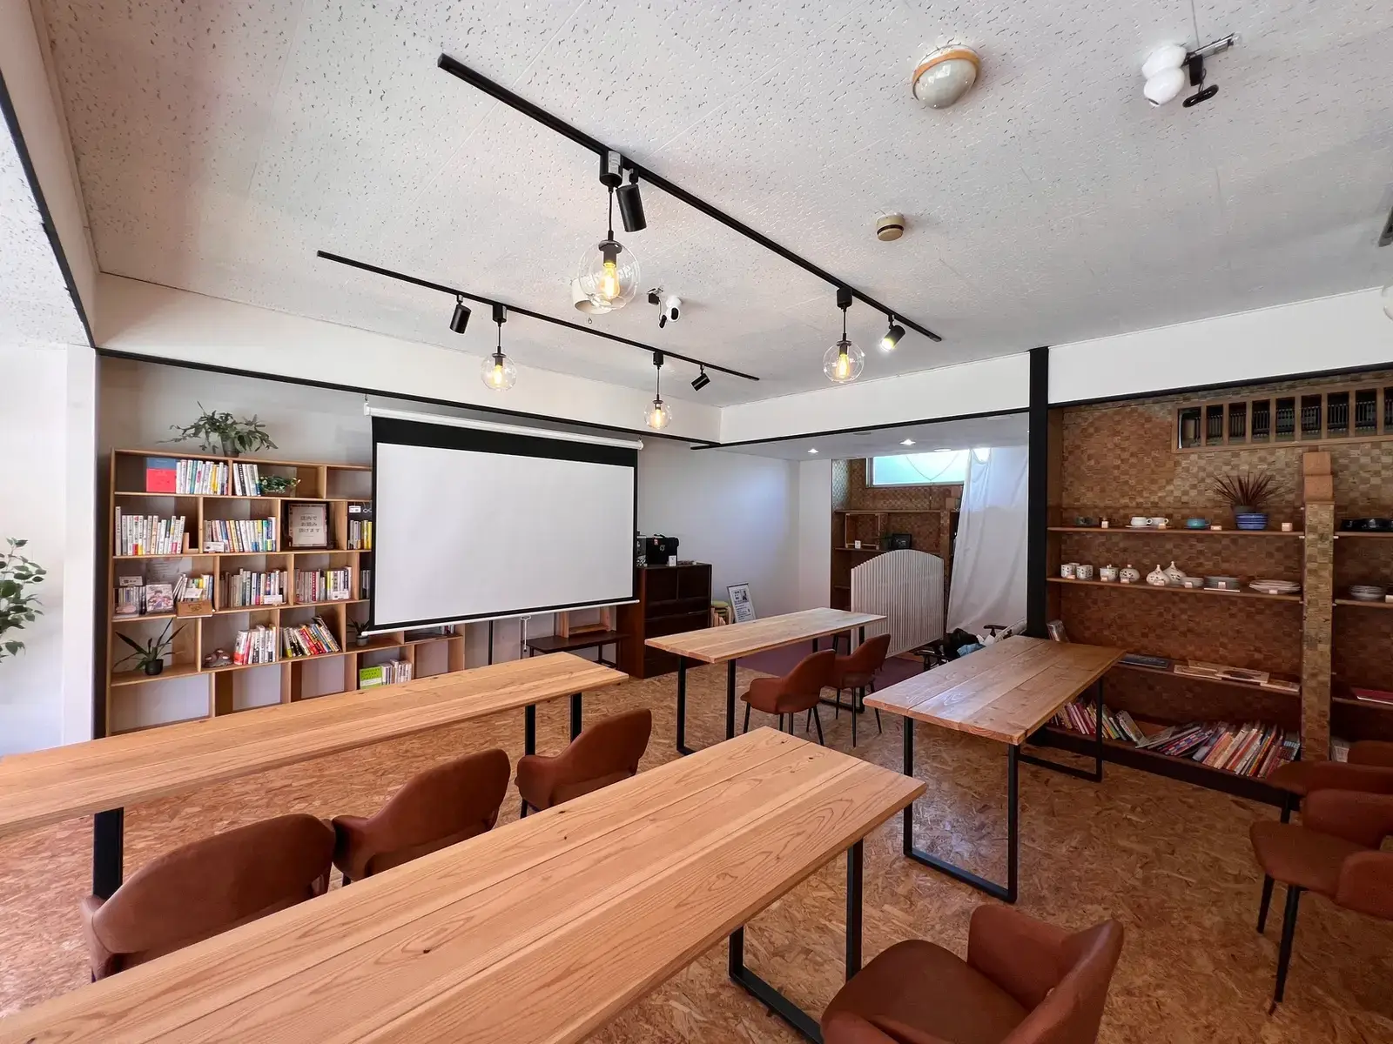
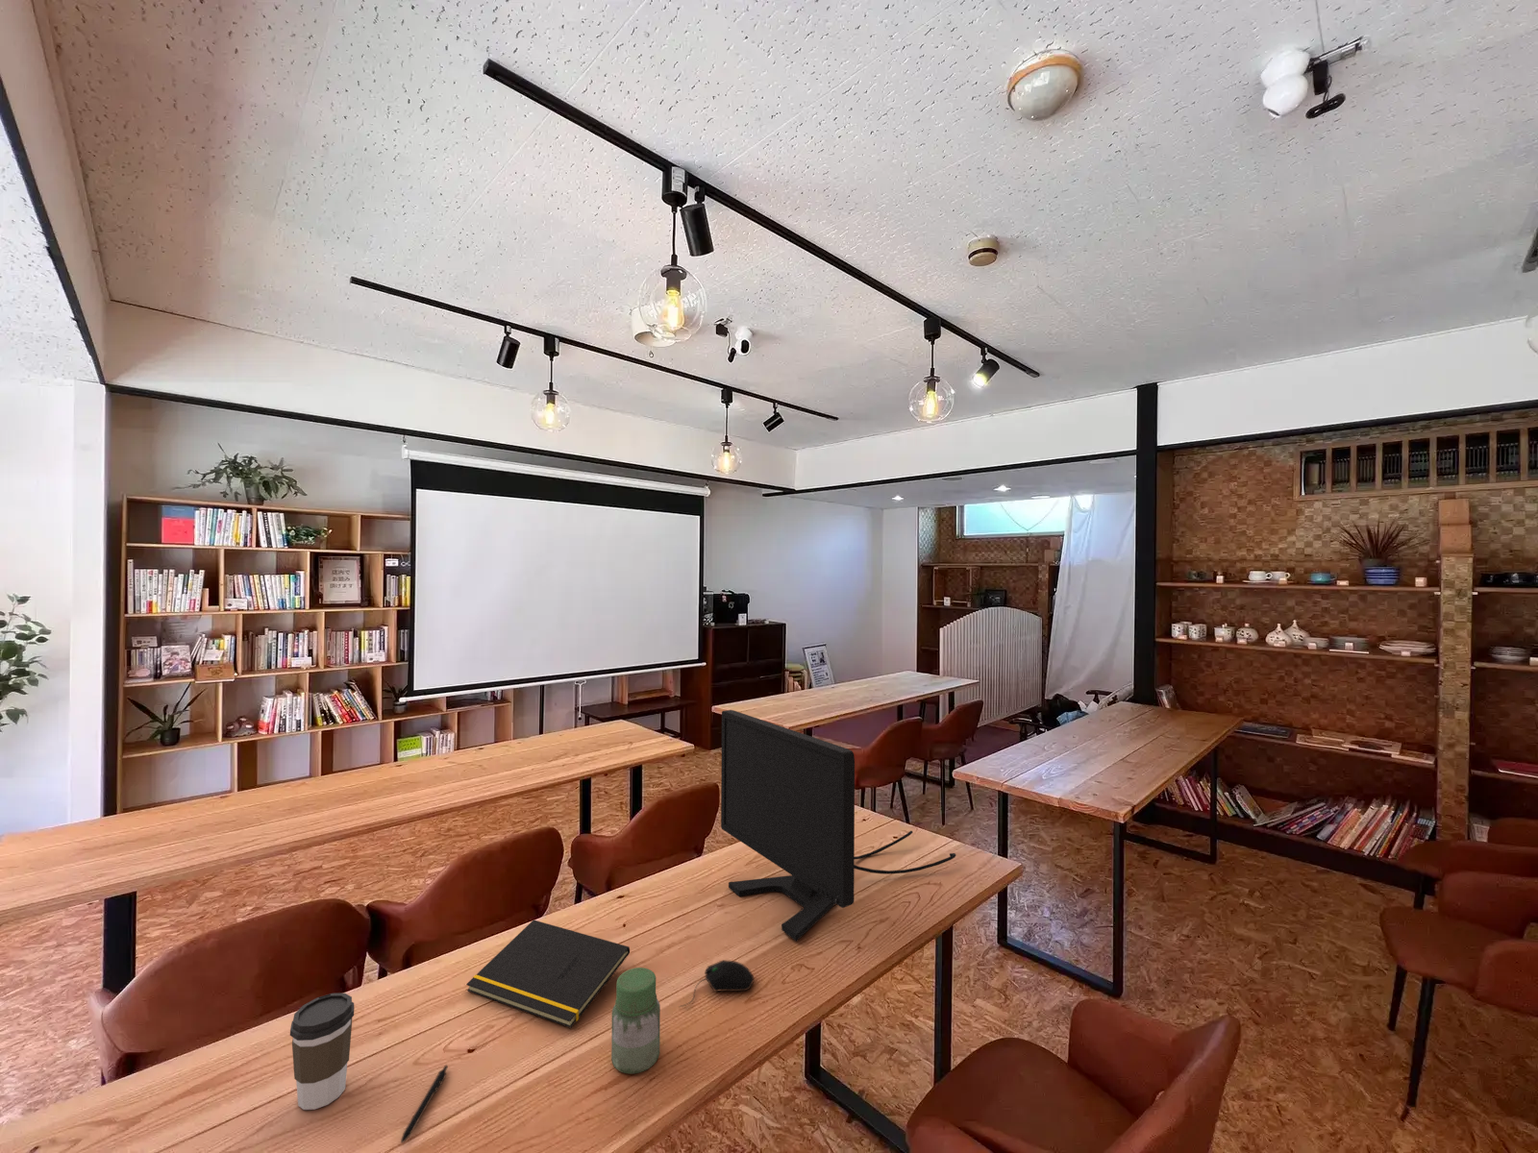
+ coffee cup (322, 1050)
+ computer monitor (853, 797)
+ pen (426, 1101)
+ notepad (550, 968)
+ jar (636, 1017)
+ computer mouse (716, 979)
